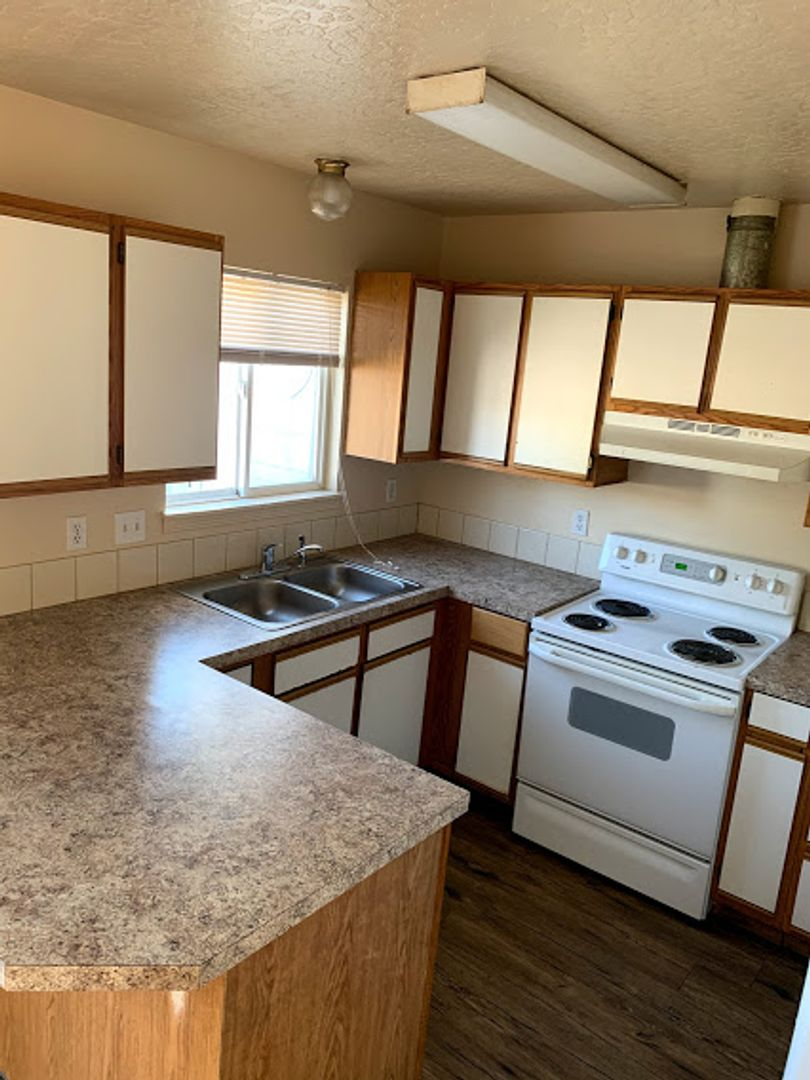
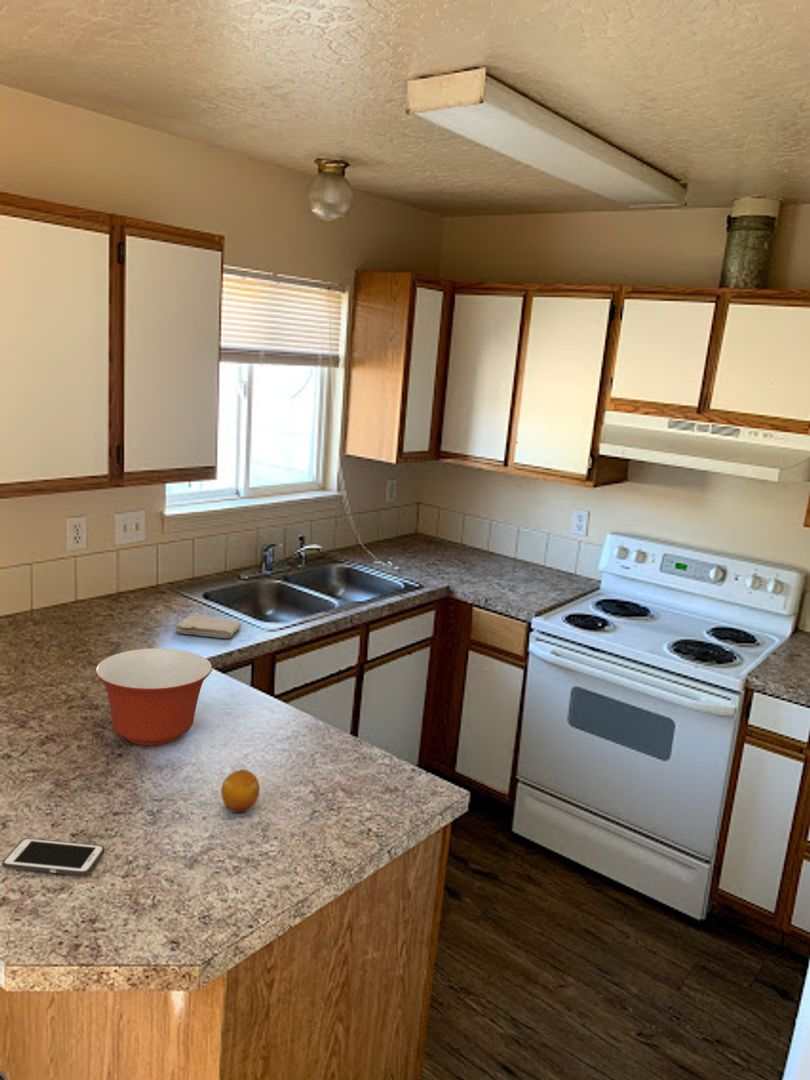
+ fruit (240, 790)
+ cell phone (54, 856)
+ washcloth (208, 626)
+ mixing bowl (154, 700)
